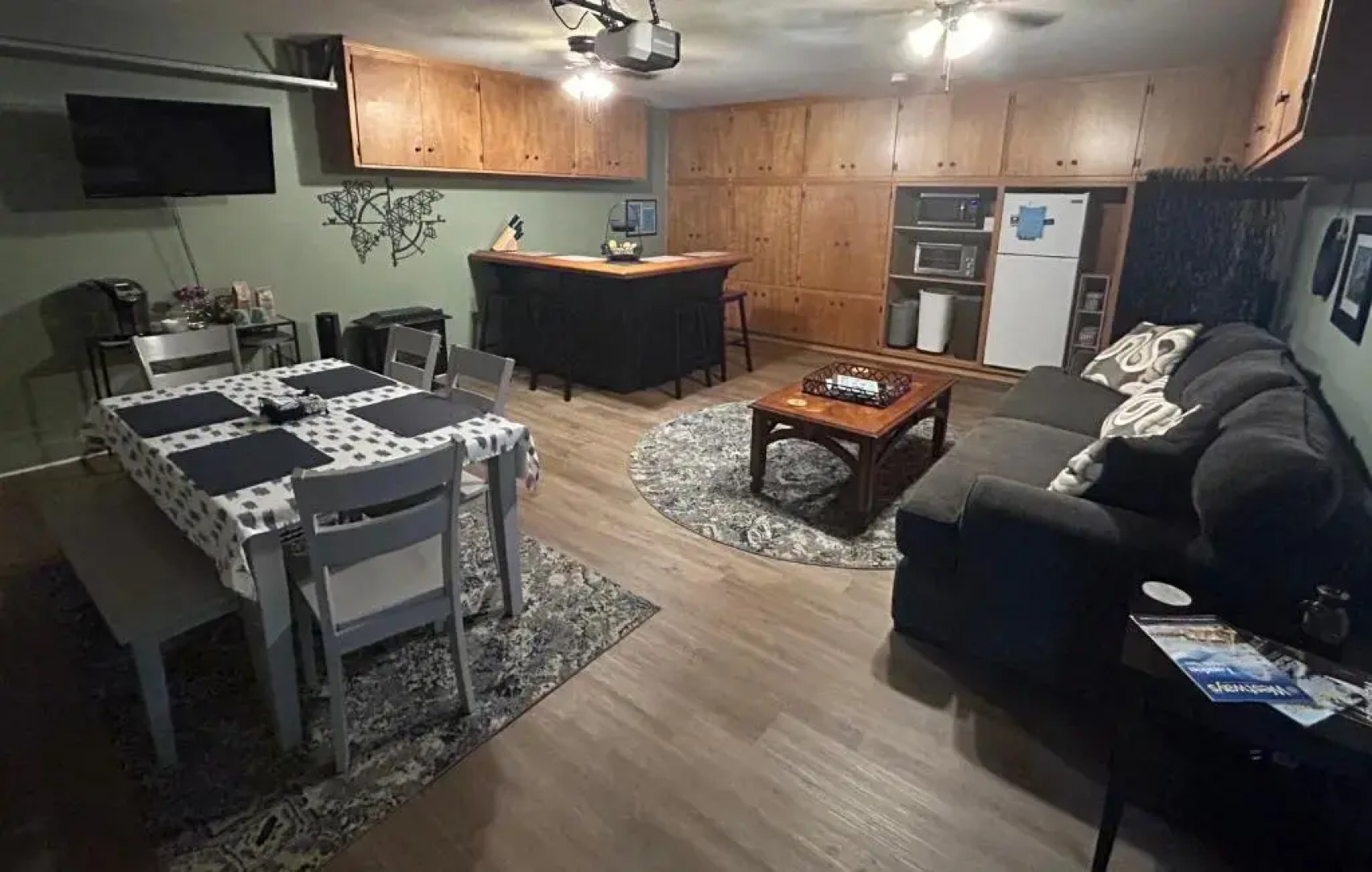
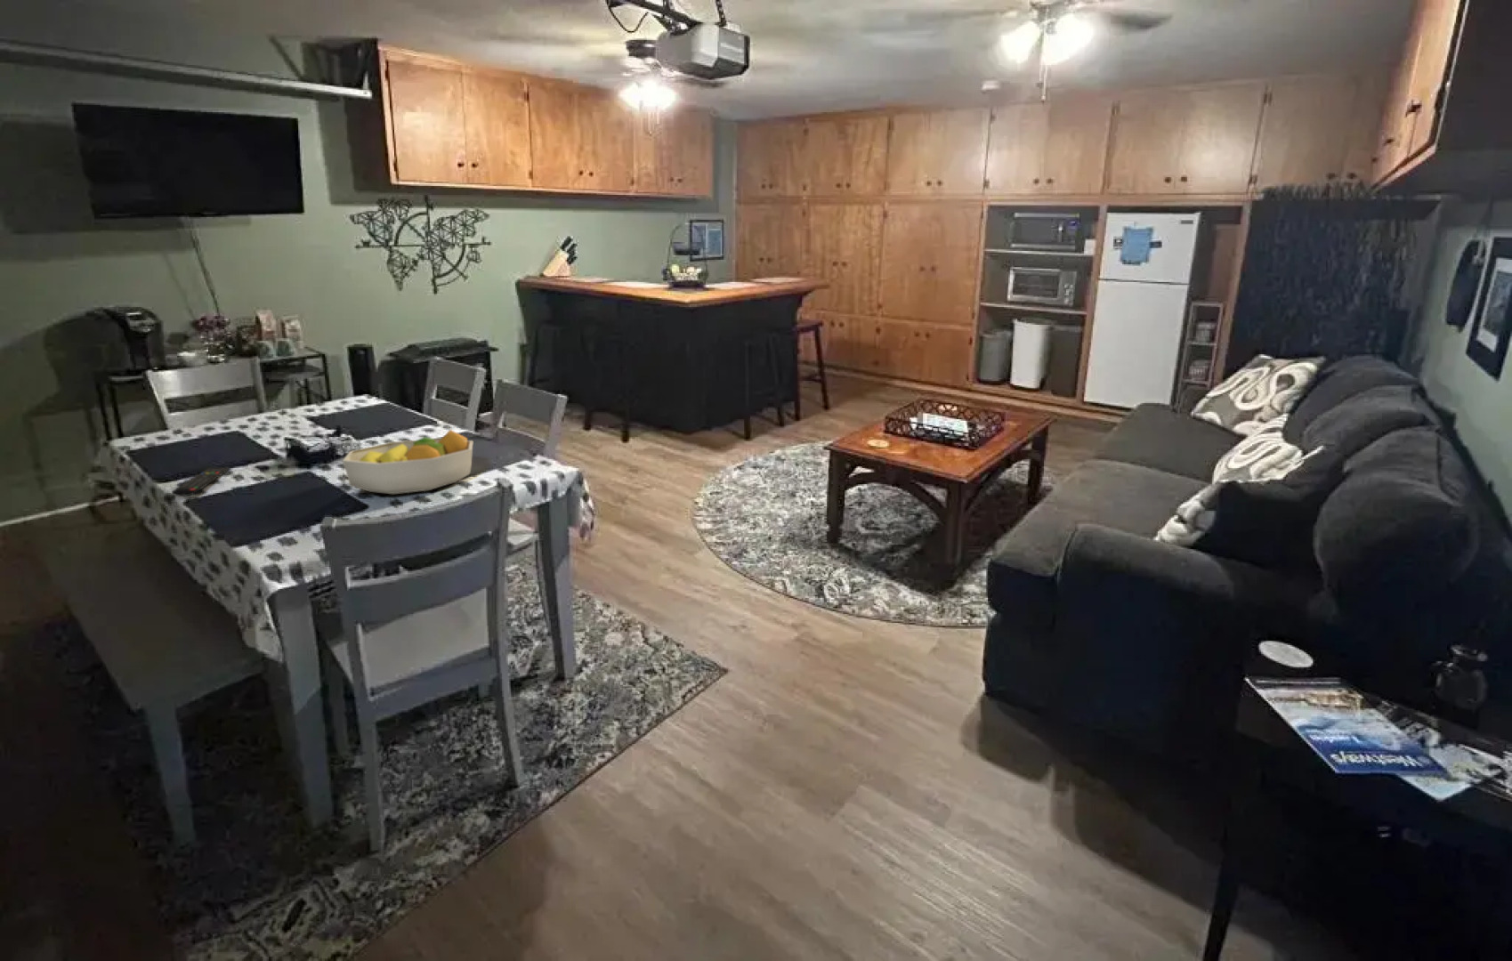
+ remote control (202, 482)
+ fruit bowl (412, 460)
